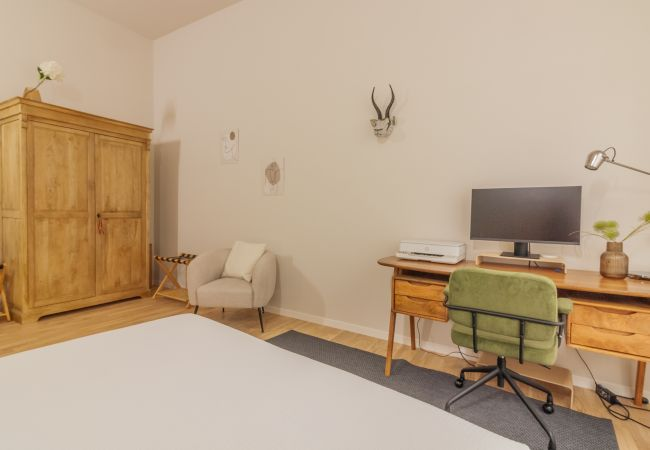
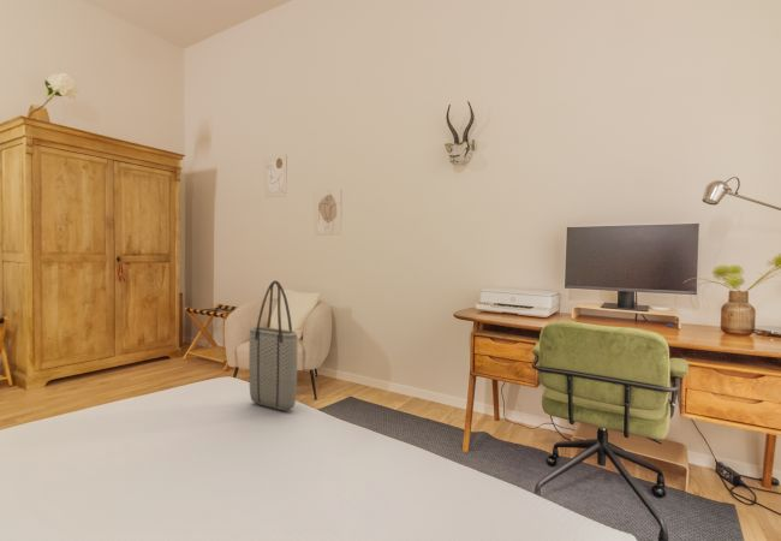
+ tote bag (273, 344)
